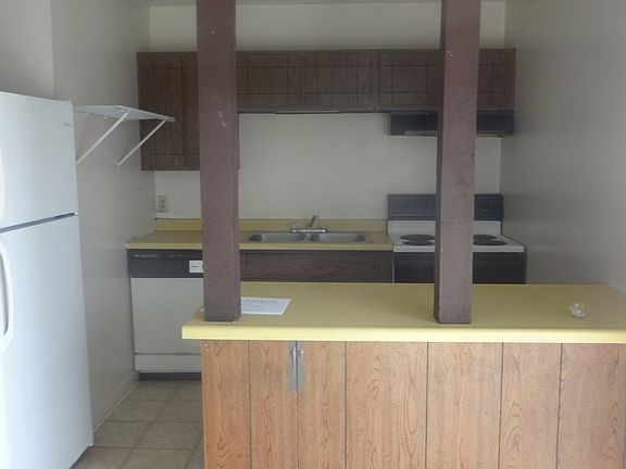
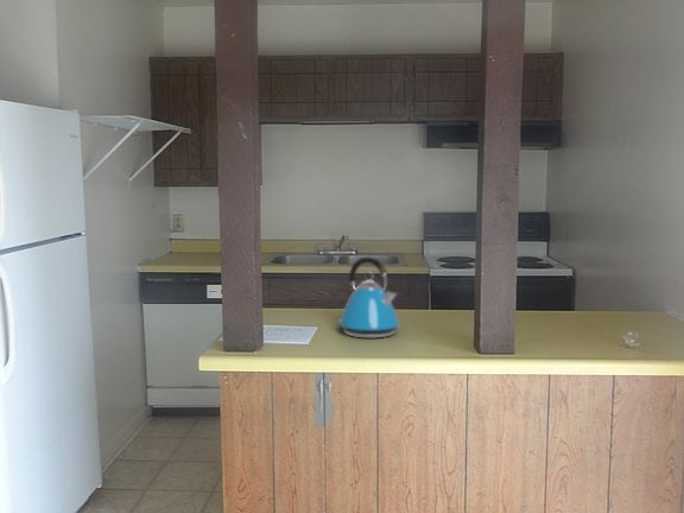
+ kettle (367, 293)
